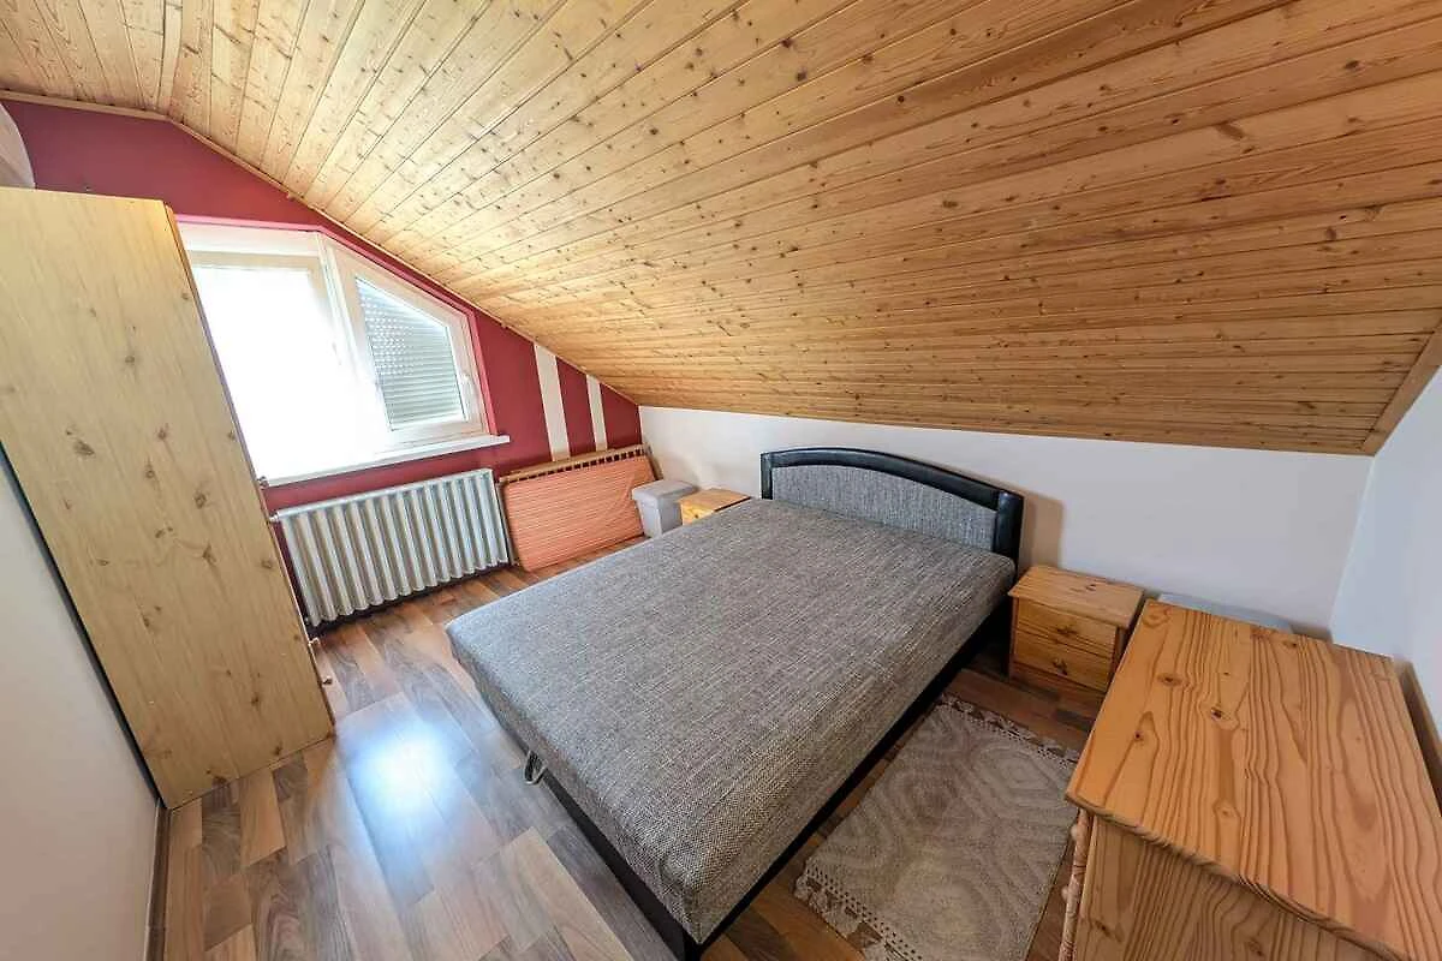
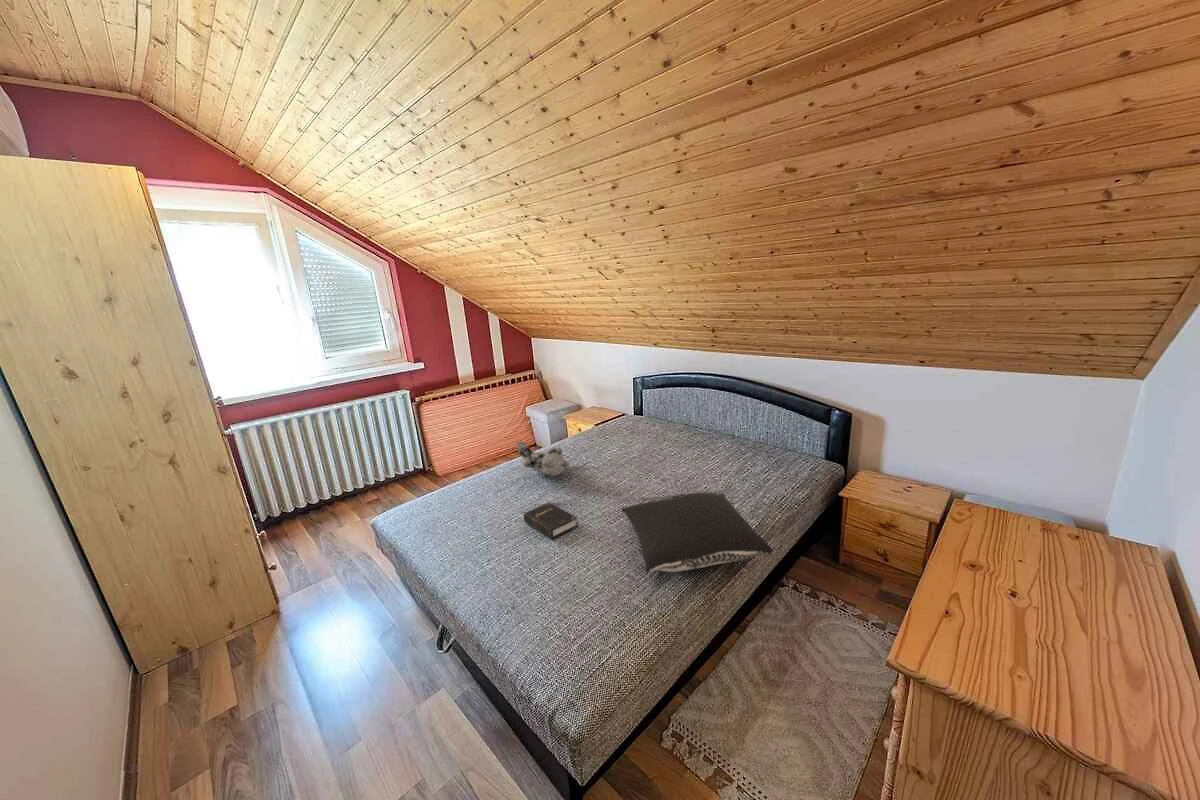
+ hardback book (550, 520)
+ pillow (688, 528)
+ teddy bear (546, 460)
